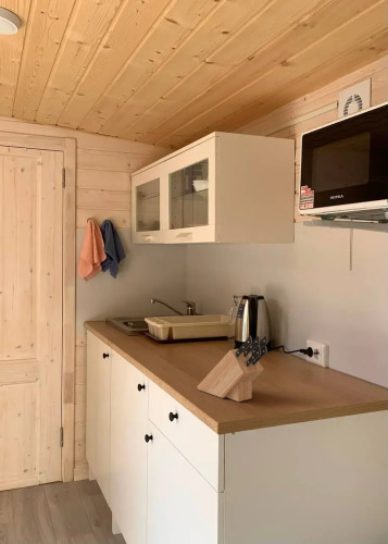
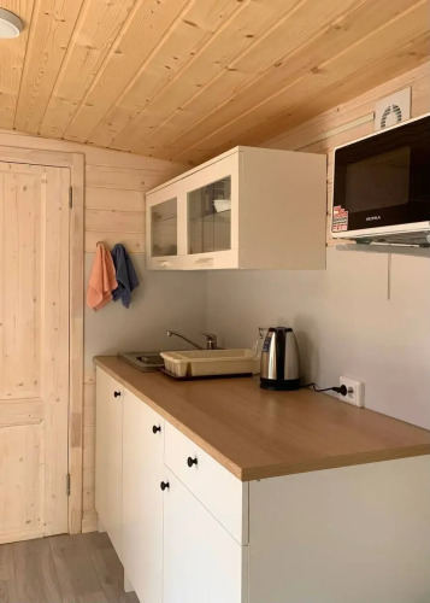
- knife block (233, 363)
